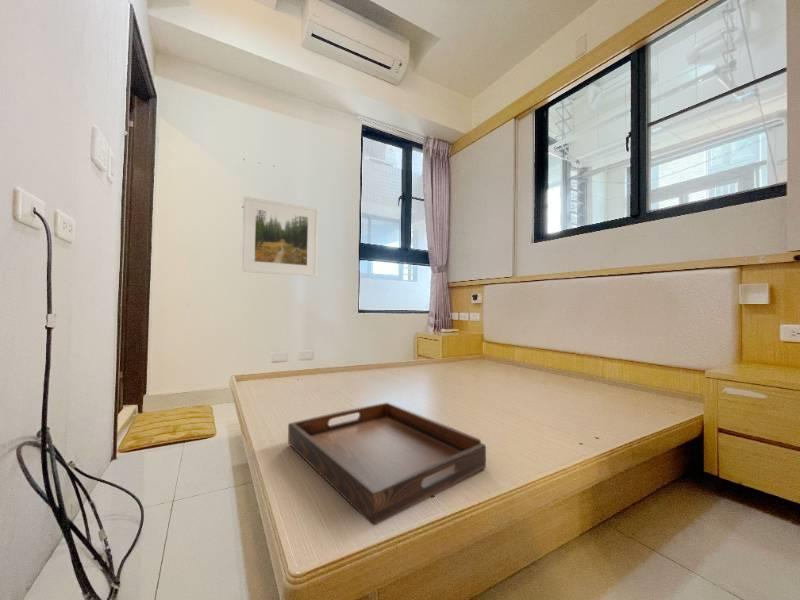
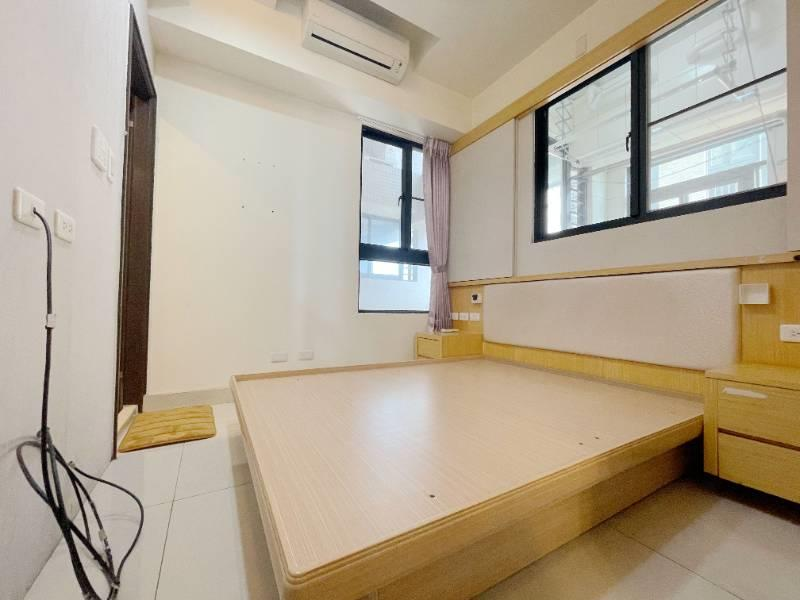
- serving tray (382, 443)
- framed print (282, 238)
